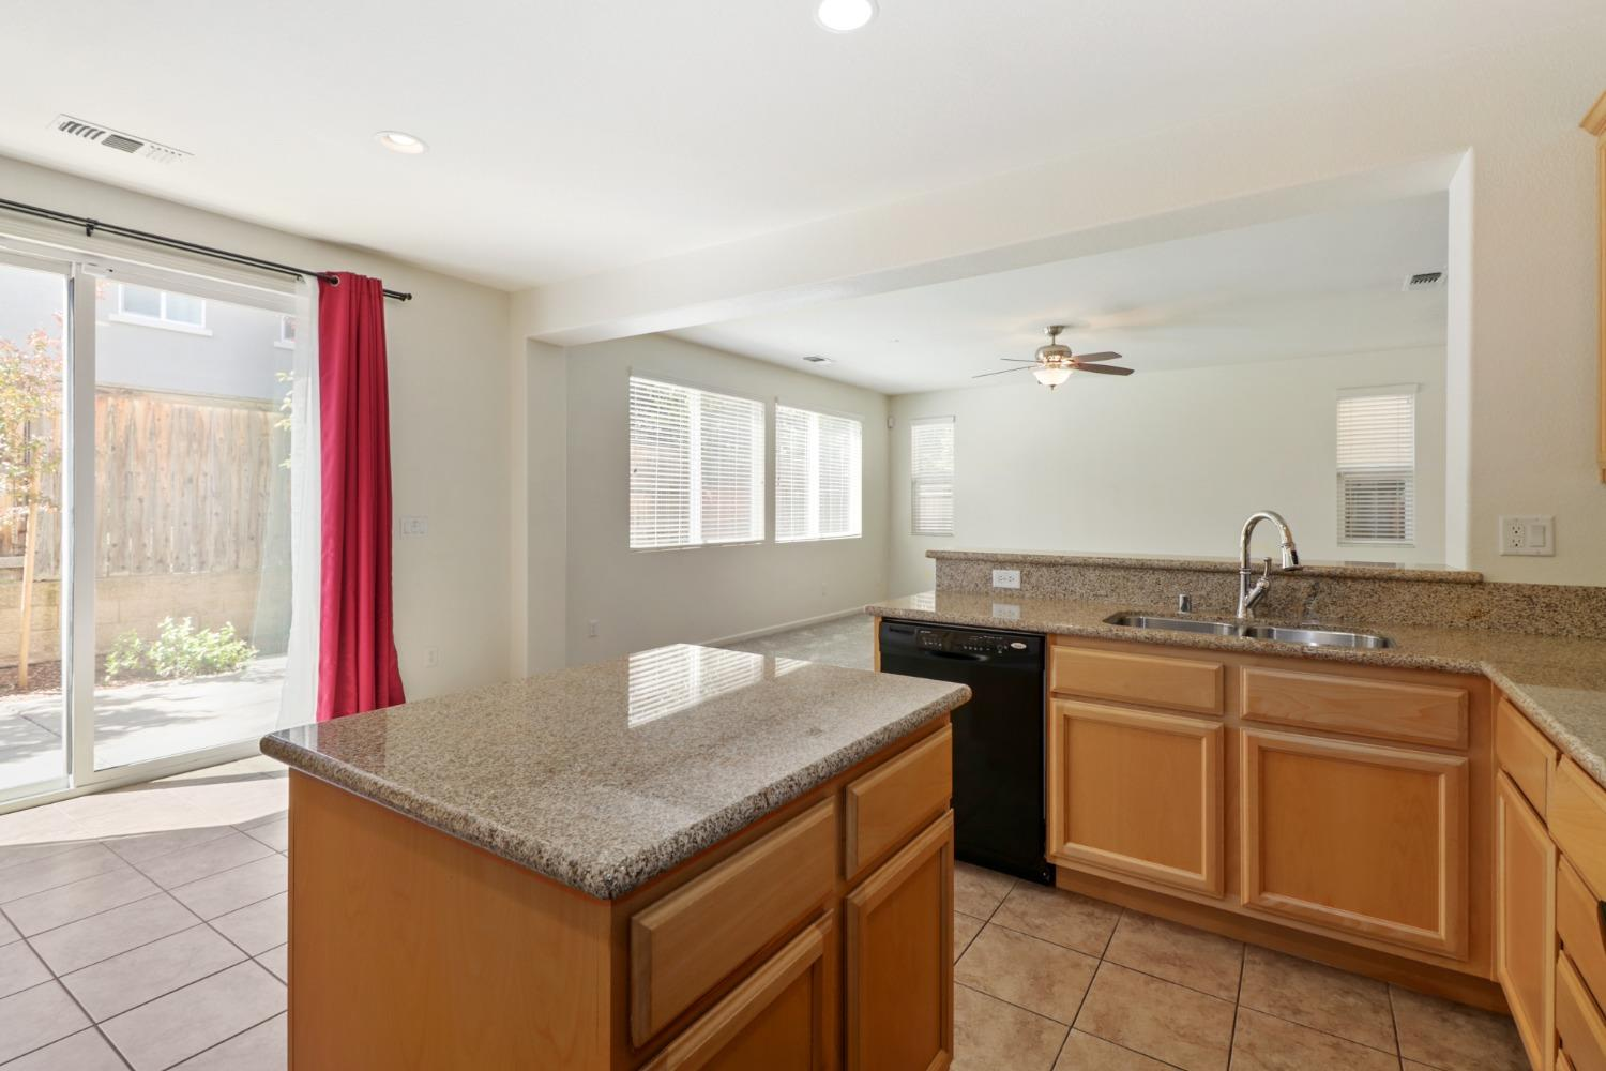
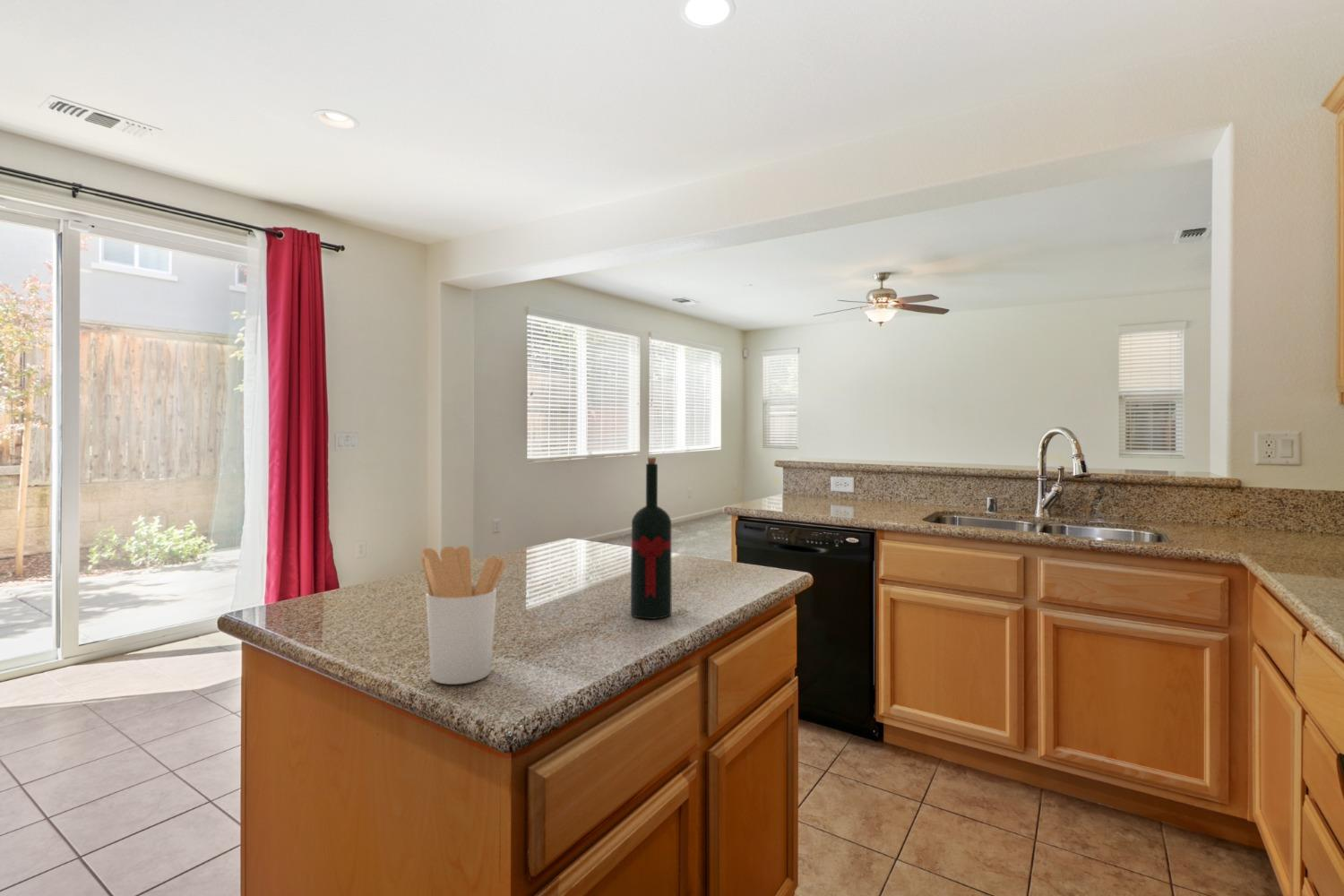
+ wine bottle (650, 536)
+ utensil holder (455, 607)
